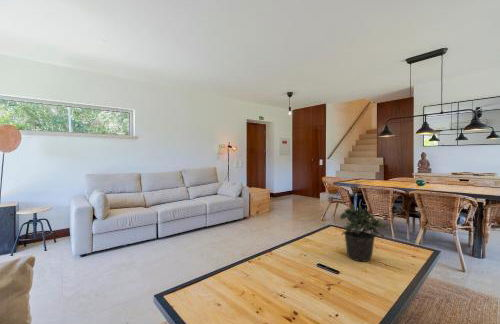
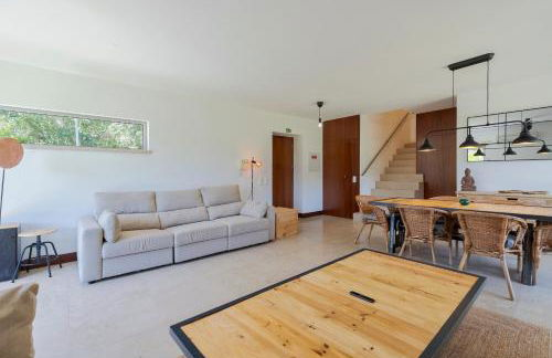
- potted plant (357, 230)
